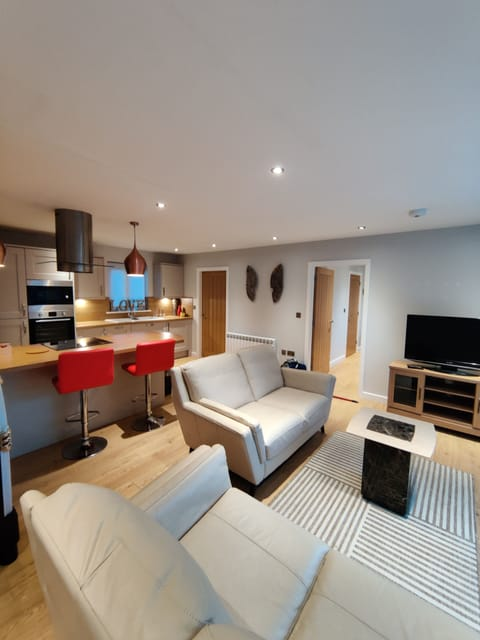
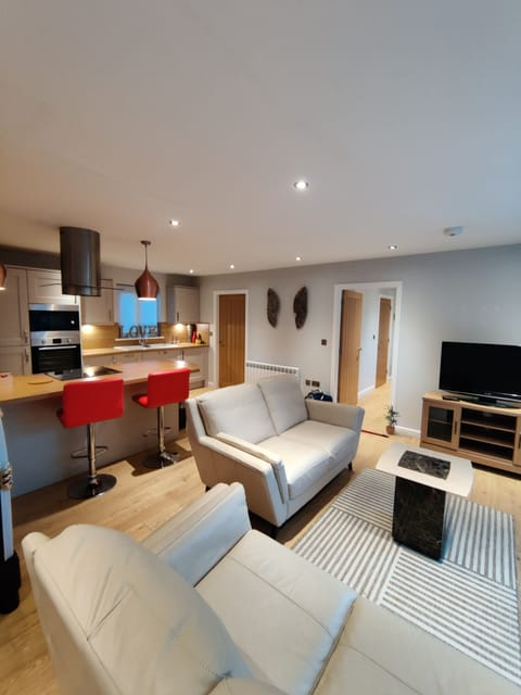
+ potted plant (391, 419)
